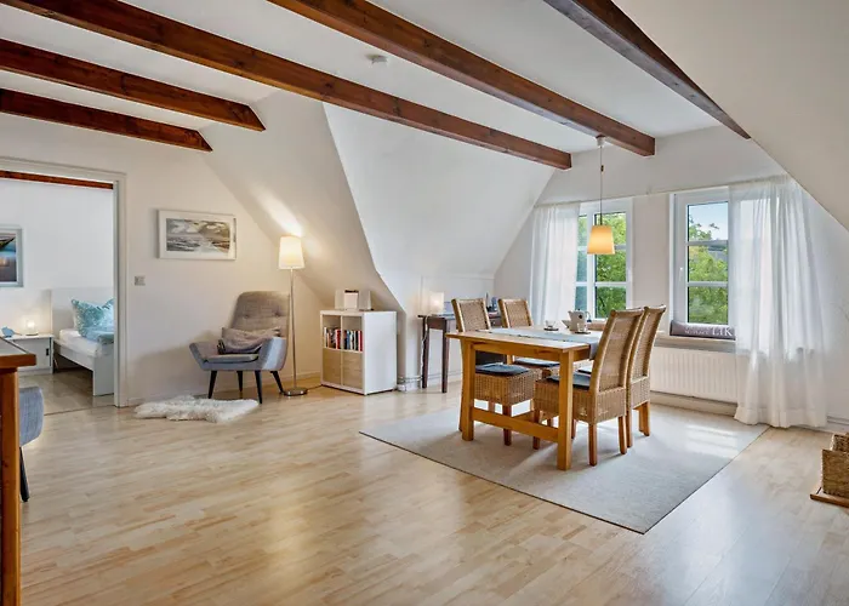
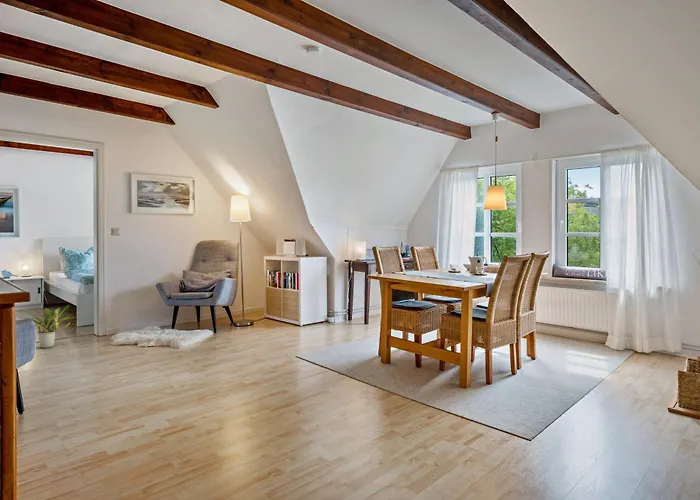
+ potted plant (50, 325)
